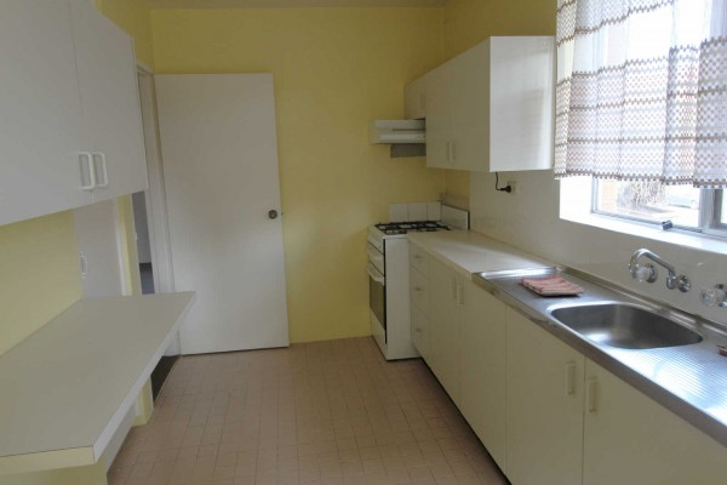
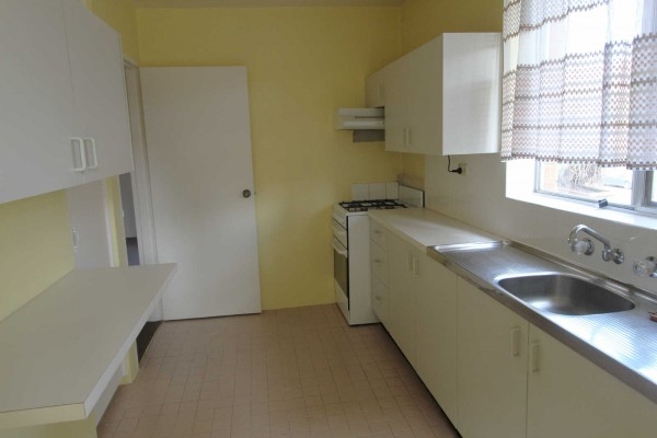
- dish towel (550, 285)
